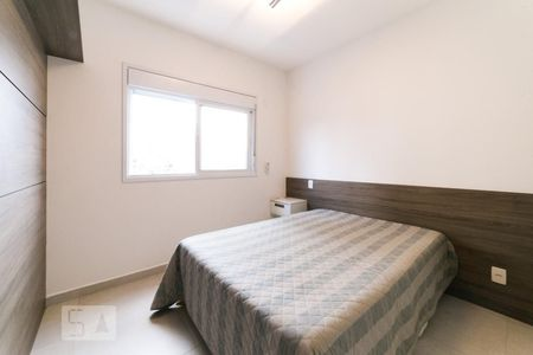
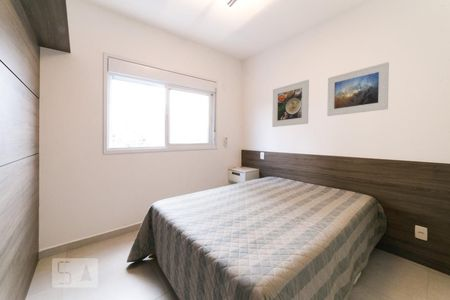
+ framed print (354, 91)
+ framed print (289, 105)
